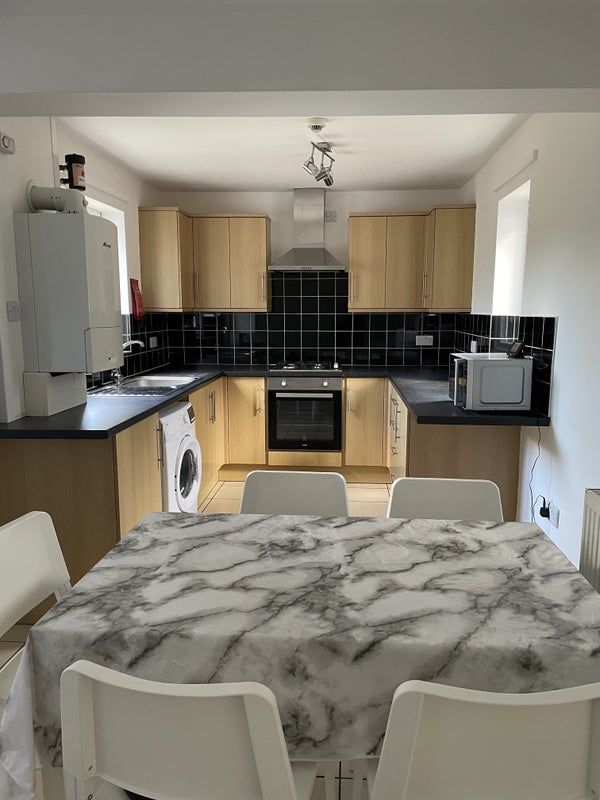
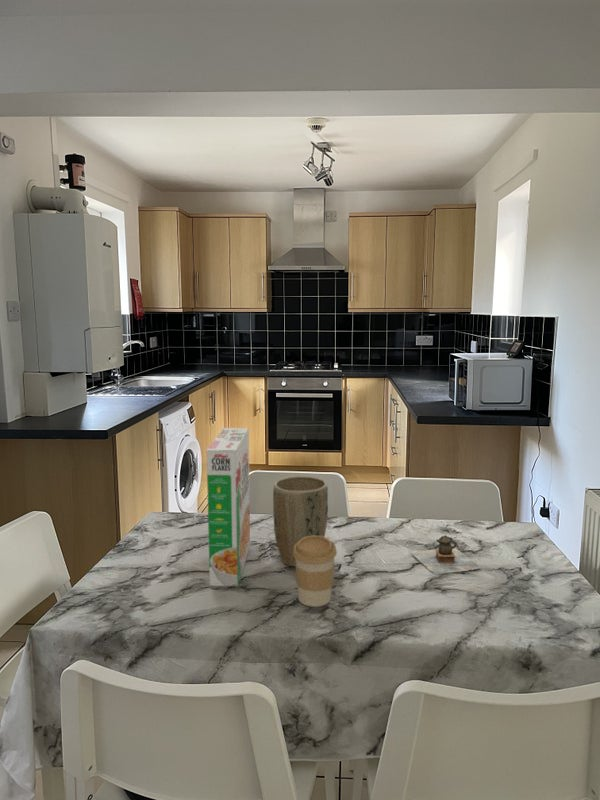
+ cereal box (230, 502)
+ plant pot (300, 521)
+ coffee cup (314, 570)
+ teapot (445, 547)
